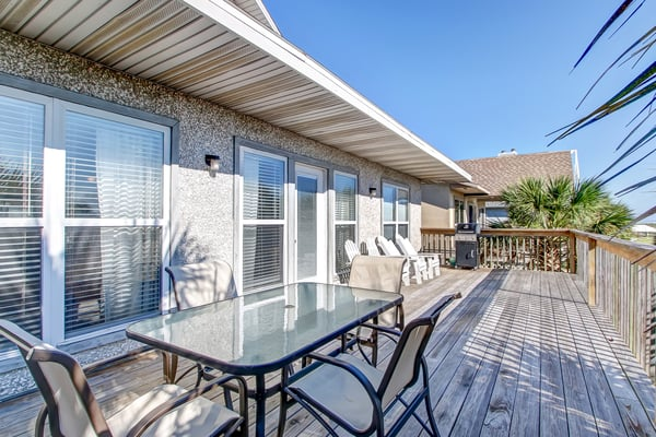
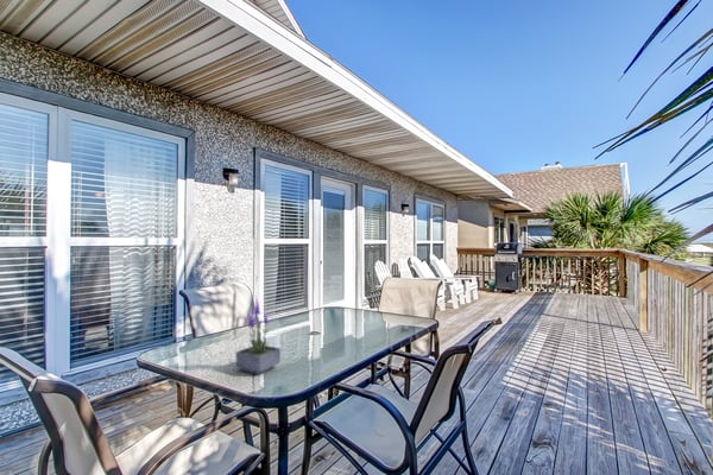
+ potted plant (258, 332)
